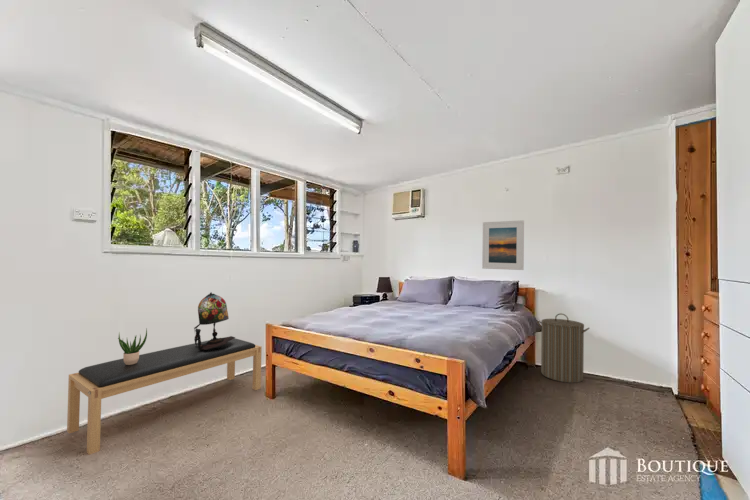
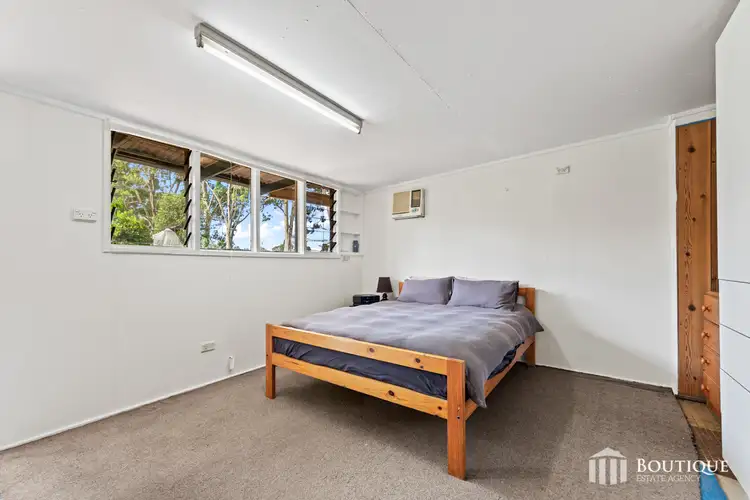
- laundry hamper (562, 344)
- table lamp (215, 318)
- potted plant (132, 345)
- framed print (502, 245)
- bench (176, 377)
